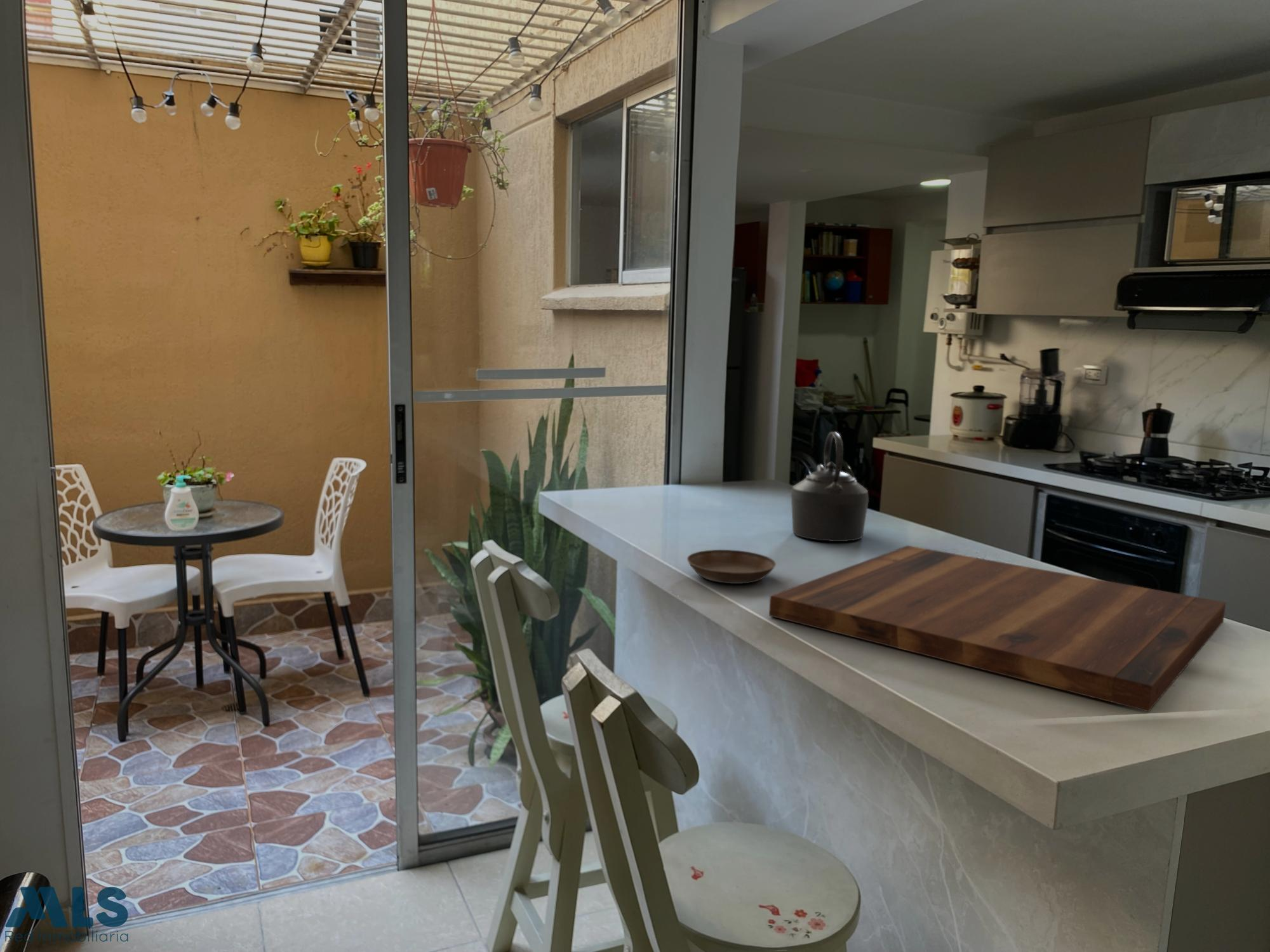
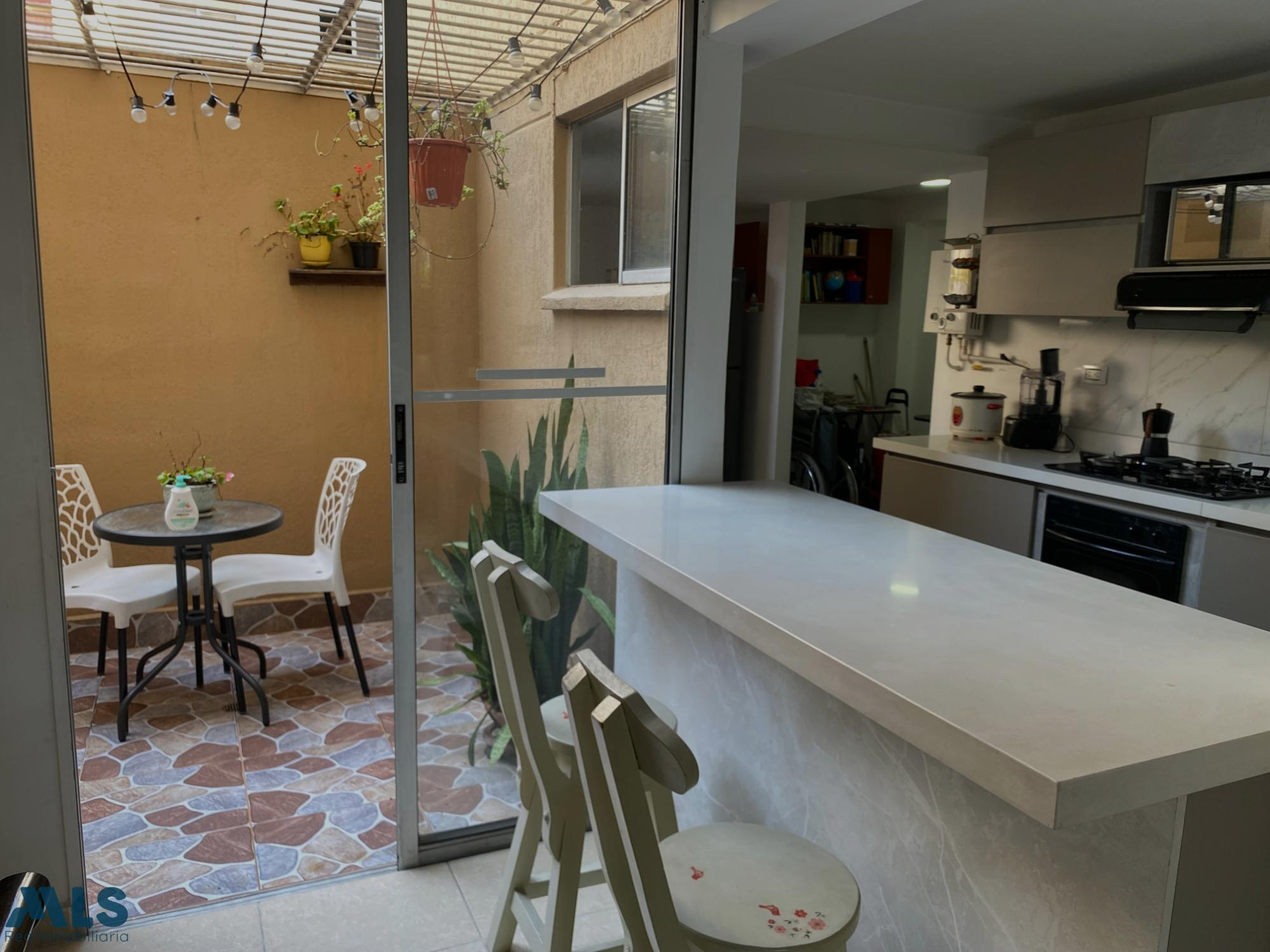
- saucer (731, 567)
- cutting board (999, 609)
- kettle (827, 480)
